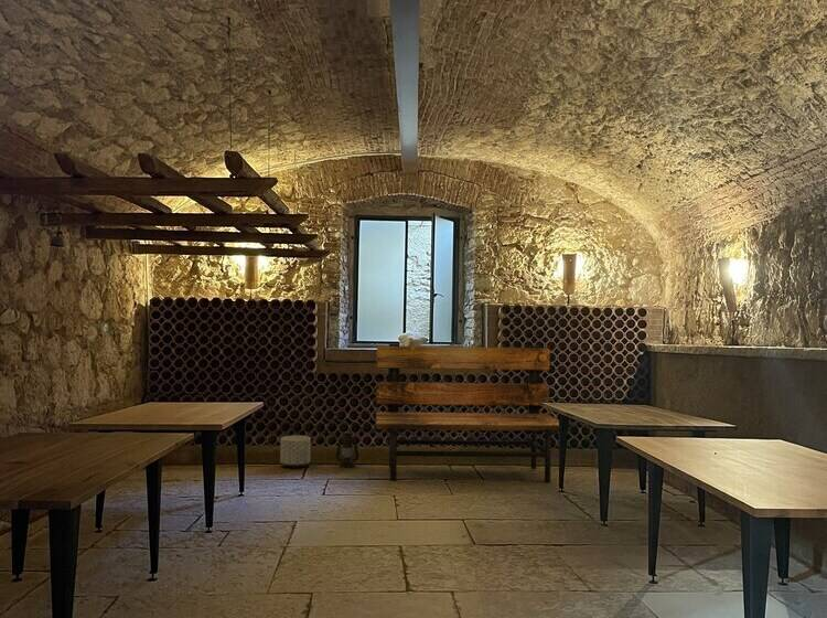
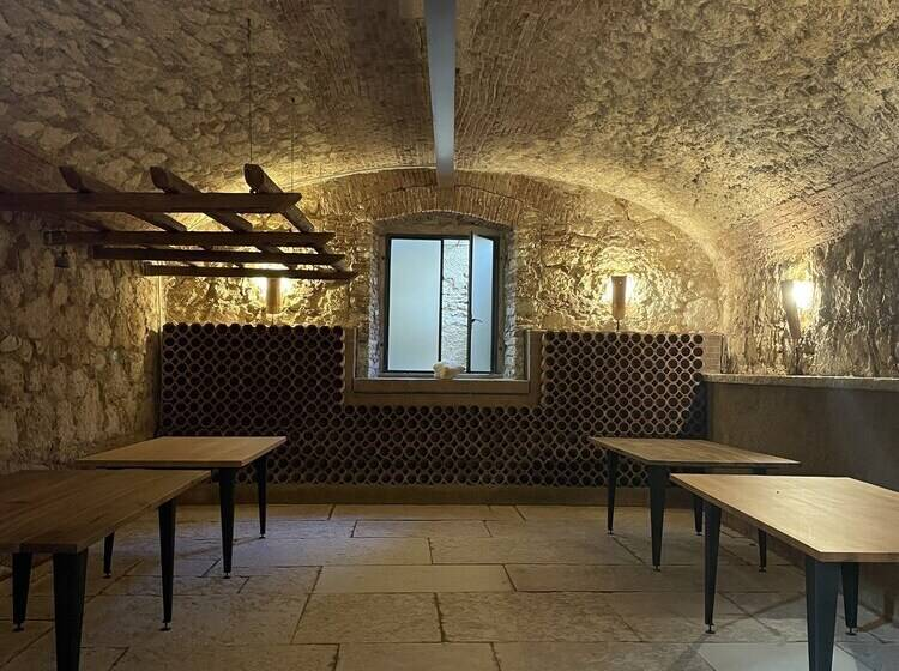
- planter (296, 451)
- lantern (347, 448)
- bench (466, 413)
